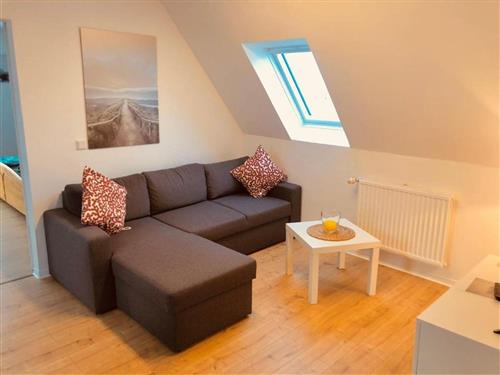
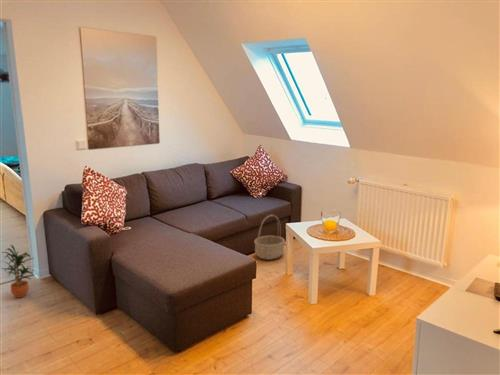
+ basket (269, 236)
+ potted plant (19, 270)
